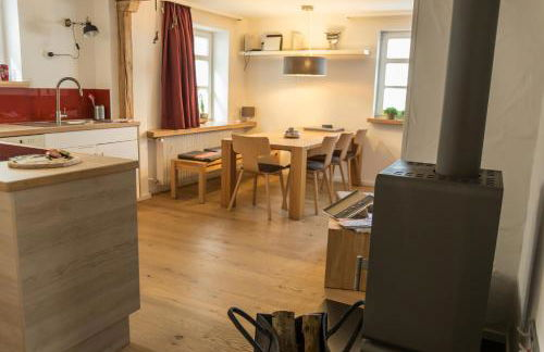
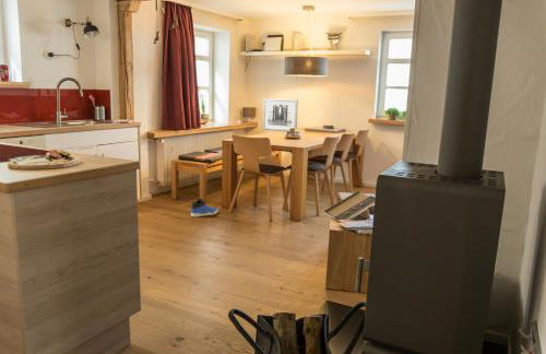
+ sneaker (204, 205)
+ wall art (280, 115)
